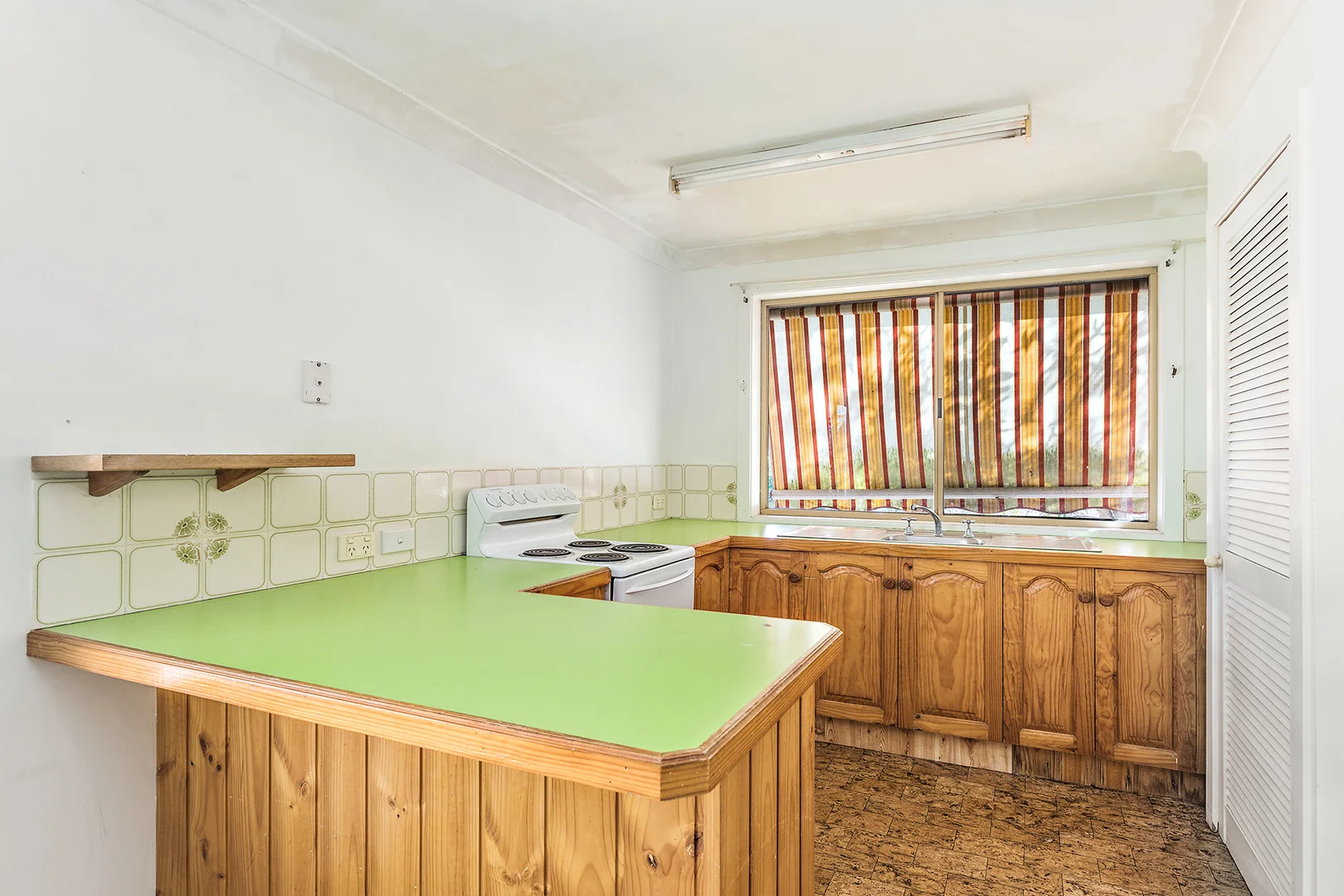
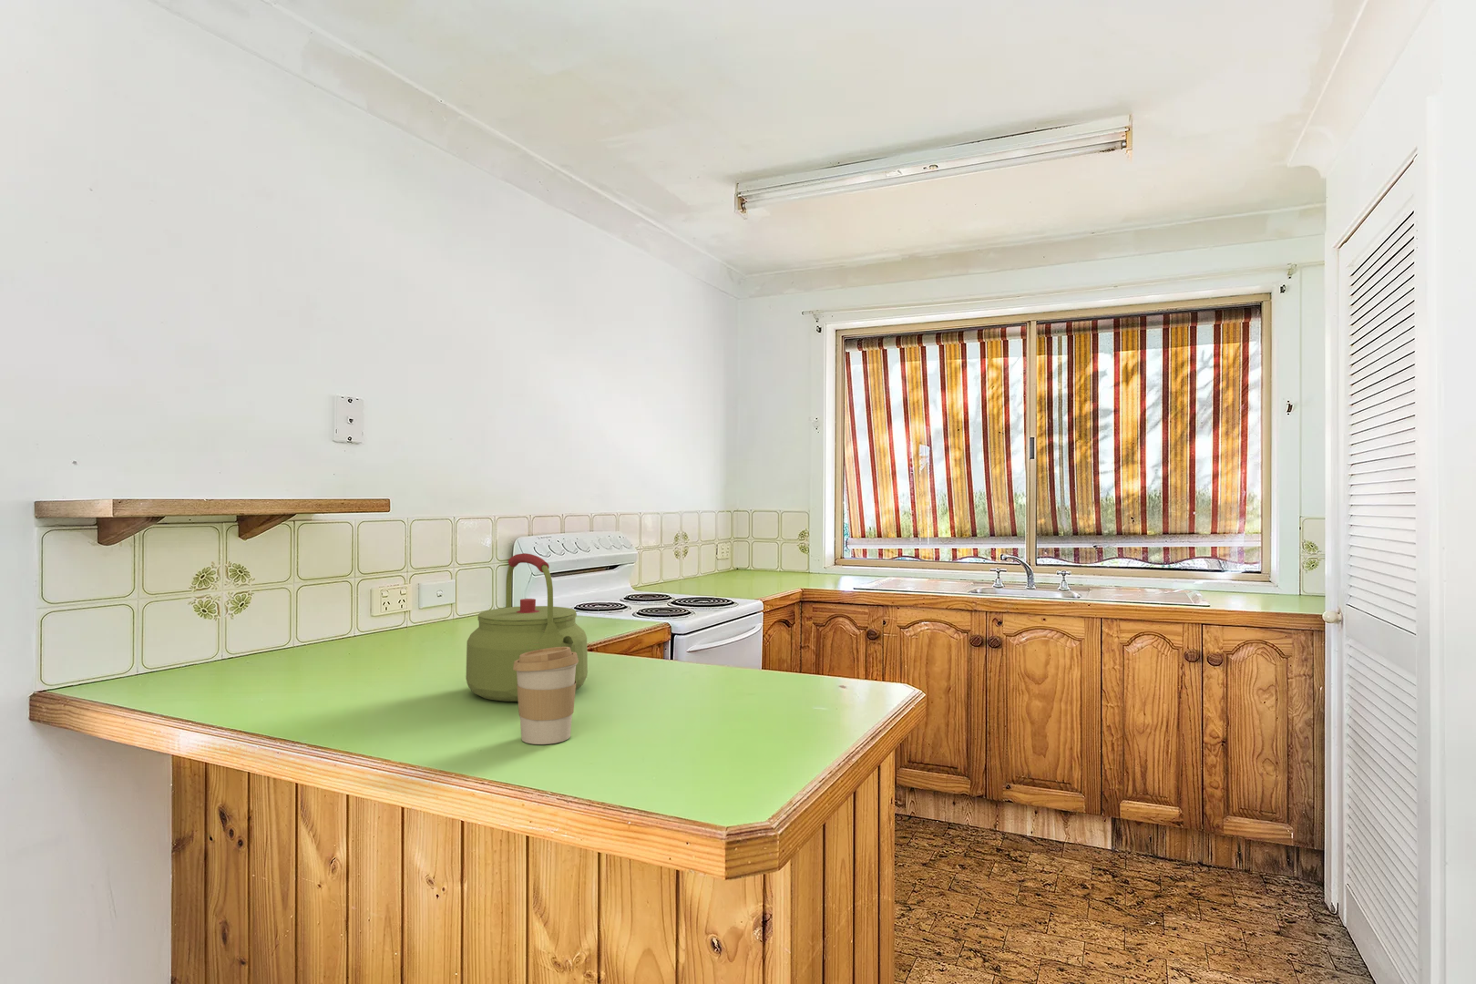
+ kettle (535, 624)
+ coffee cup (546, 693)
